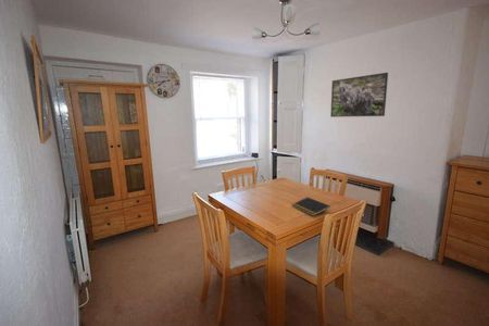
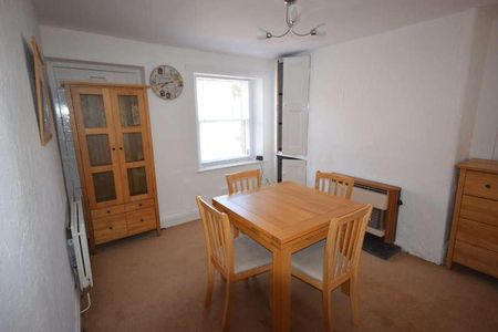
- notepad (310, 205)
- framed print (355, 97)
